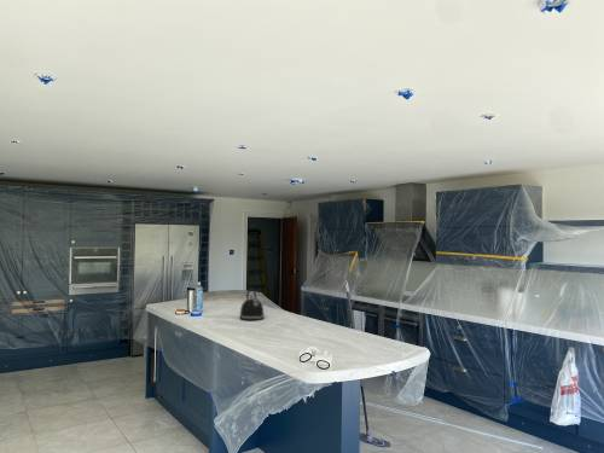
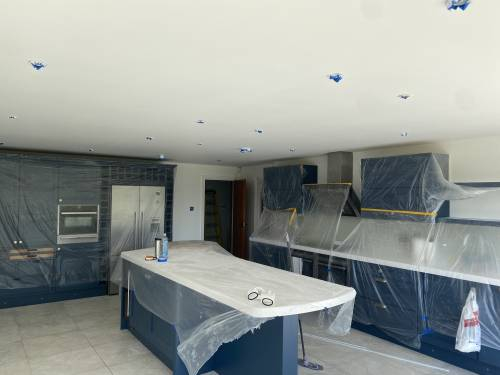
- kettle (251, 303)
